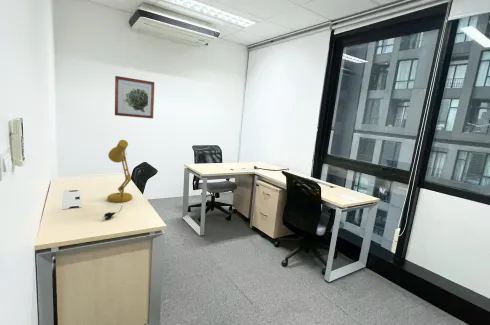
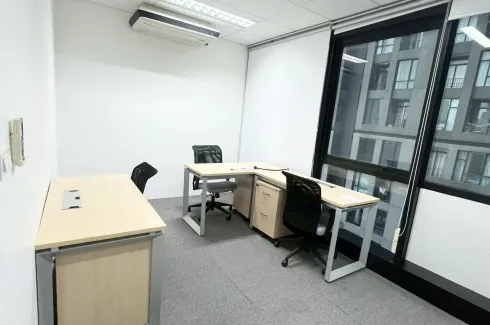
- wall art (135, 98)
- desk lamp (124, 173)
